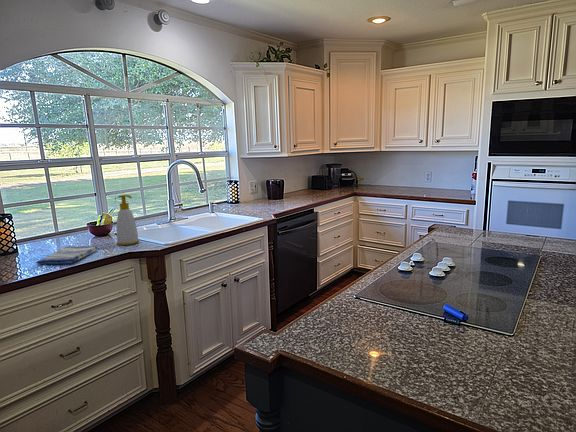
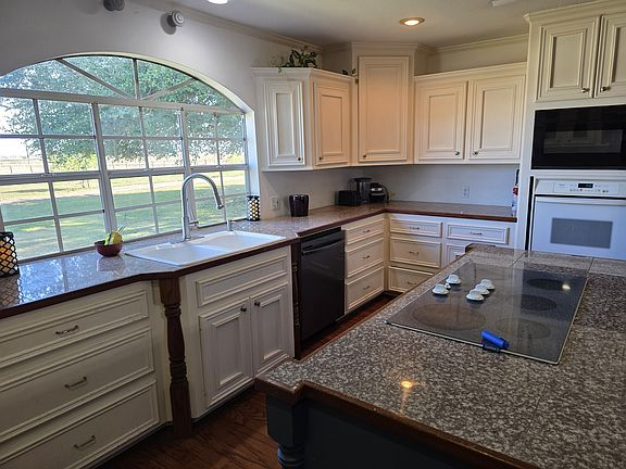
- dish towel (69, 254)
- soap bottle (125, 219)
